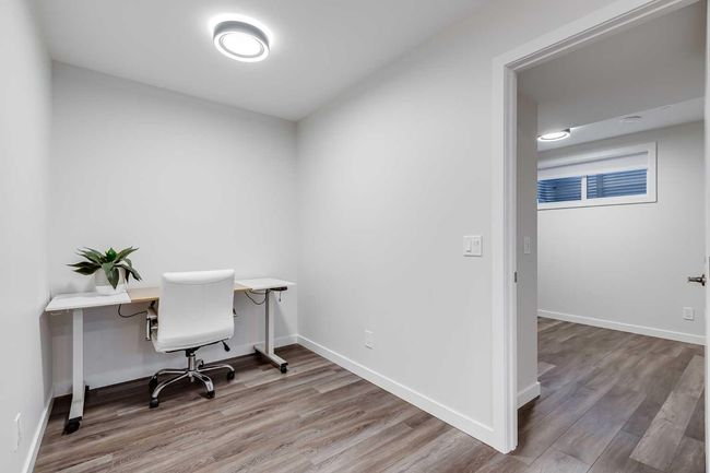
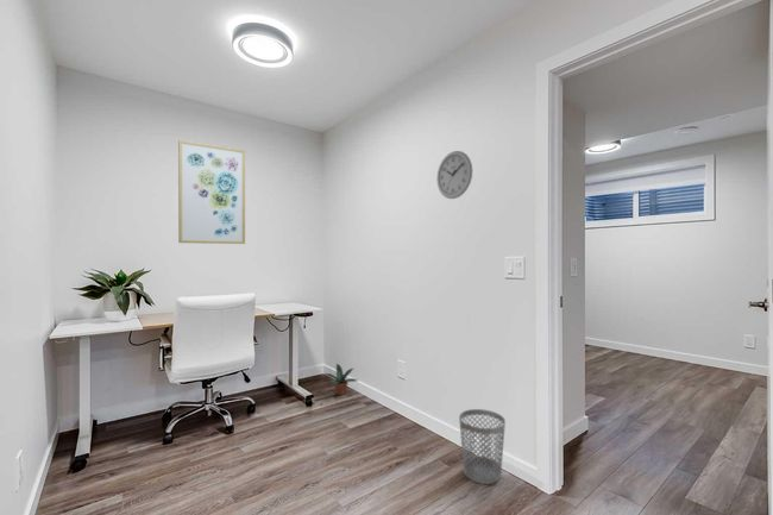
+ wall art (213, 194)
+ wastebasket (482, 445)
+ potted plant (340, 379)
+ wall clock (453, 175)
